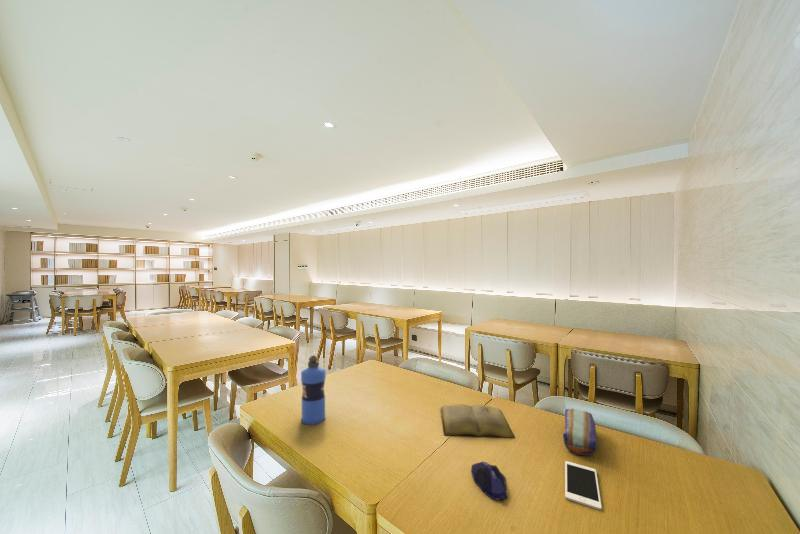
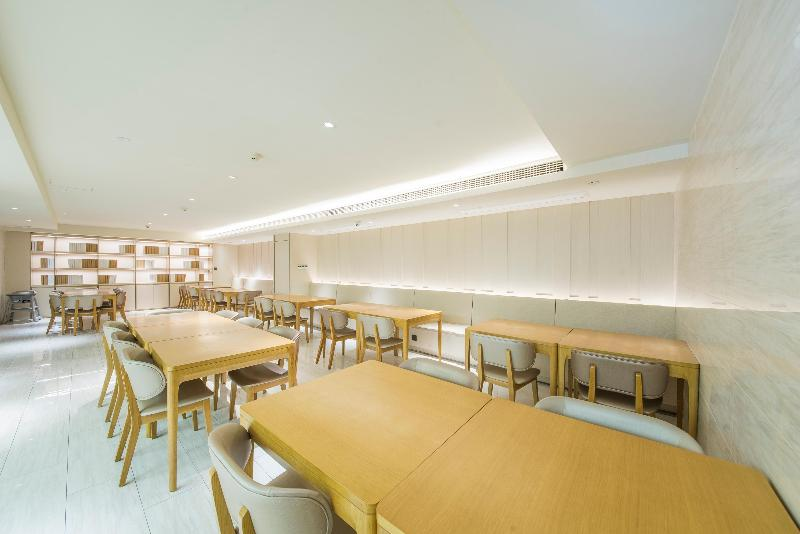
- pencil case (579, 429)
- computer mouse (491, 474)
- water bottle (313, 387)
- book (474, 418)
- cell phone (581, 483)
